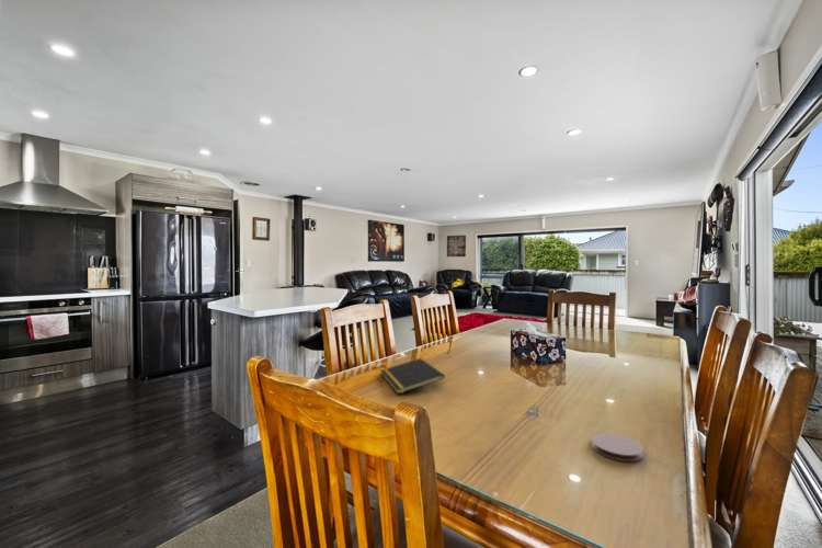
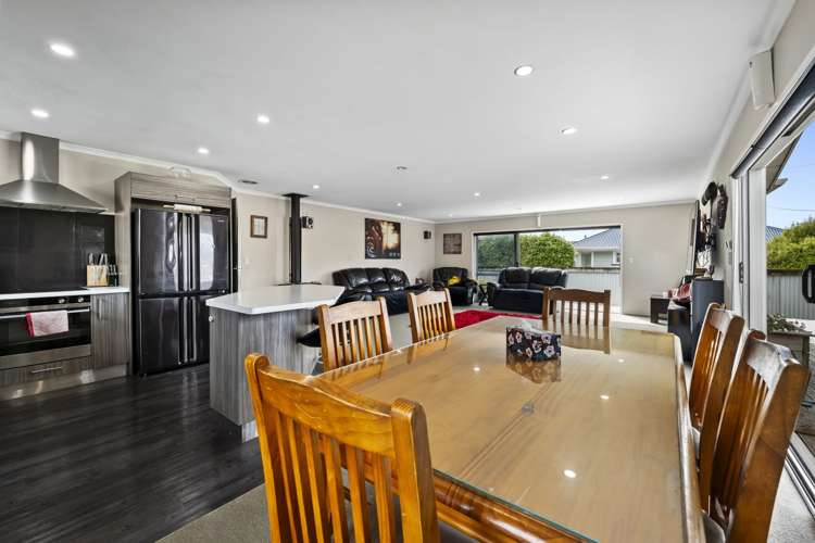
- notepad (410, 374)
- coaster (616, 446)
